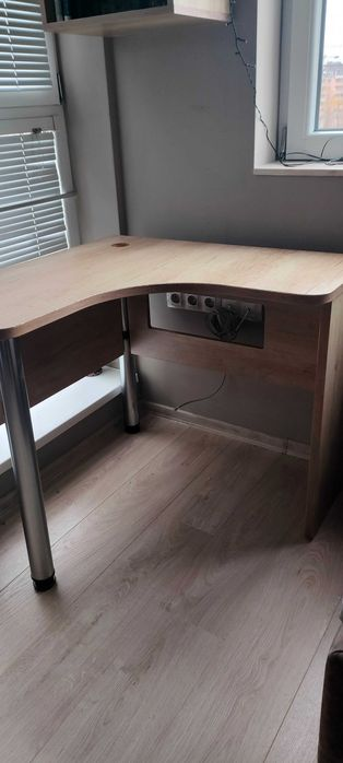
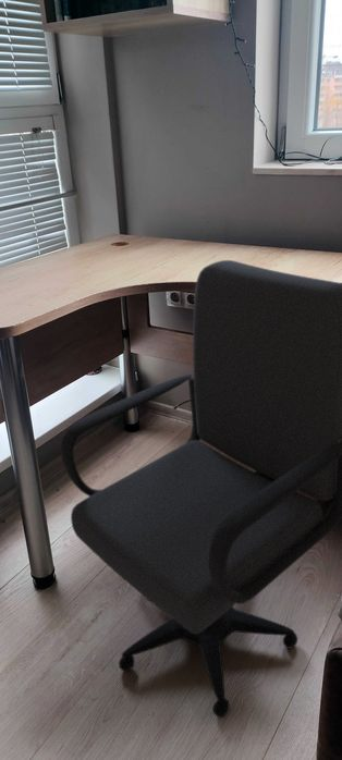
+ office chair (205, 490)
